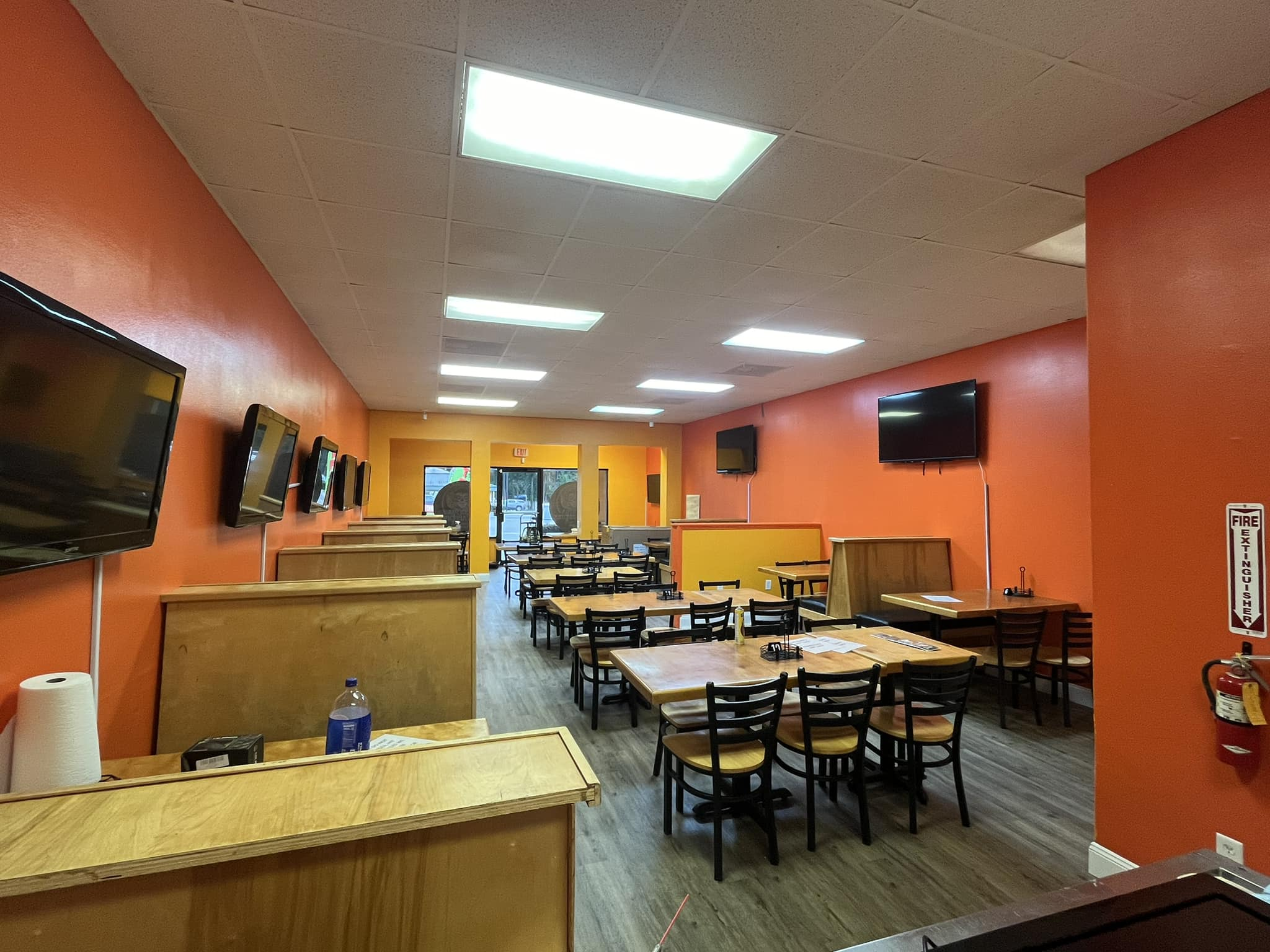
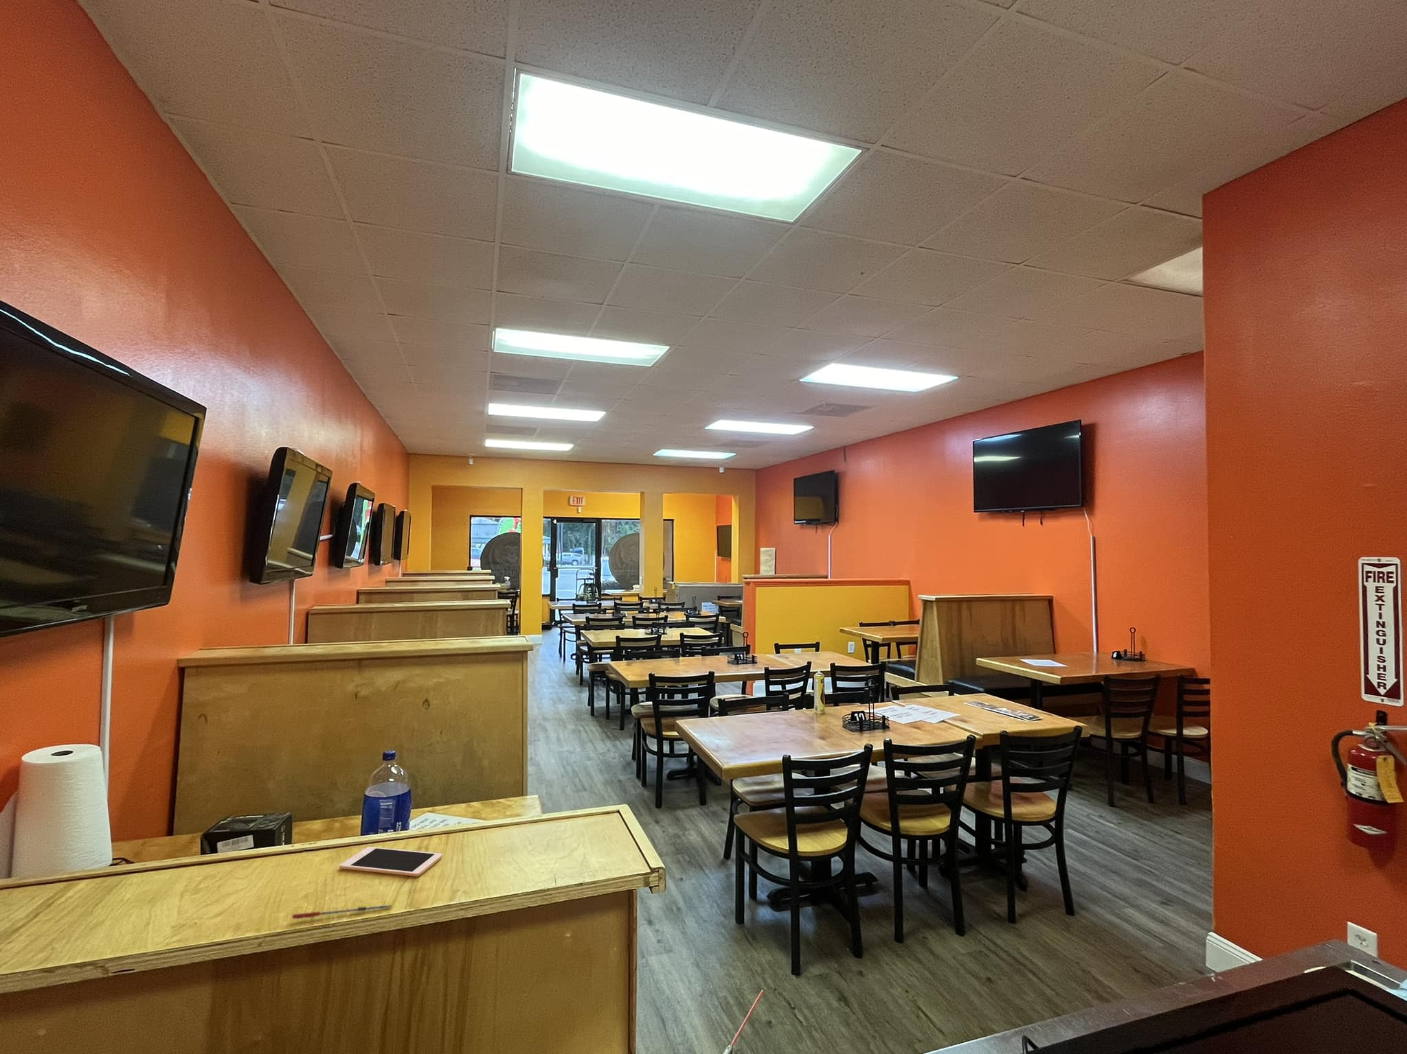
+ cell phone (391, 860)
+ pen (342, 910)
